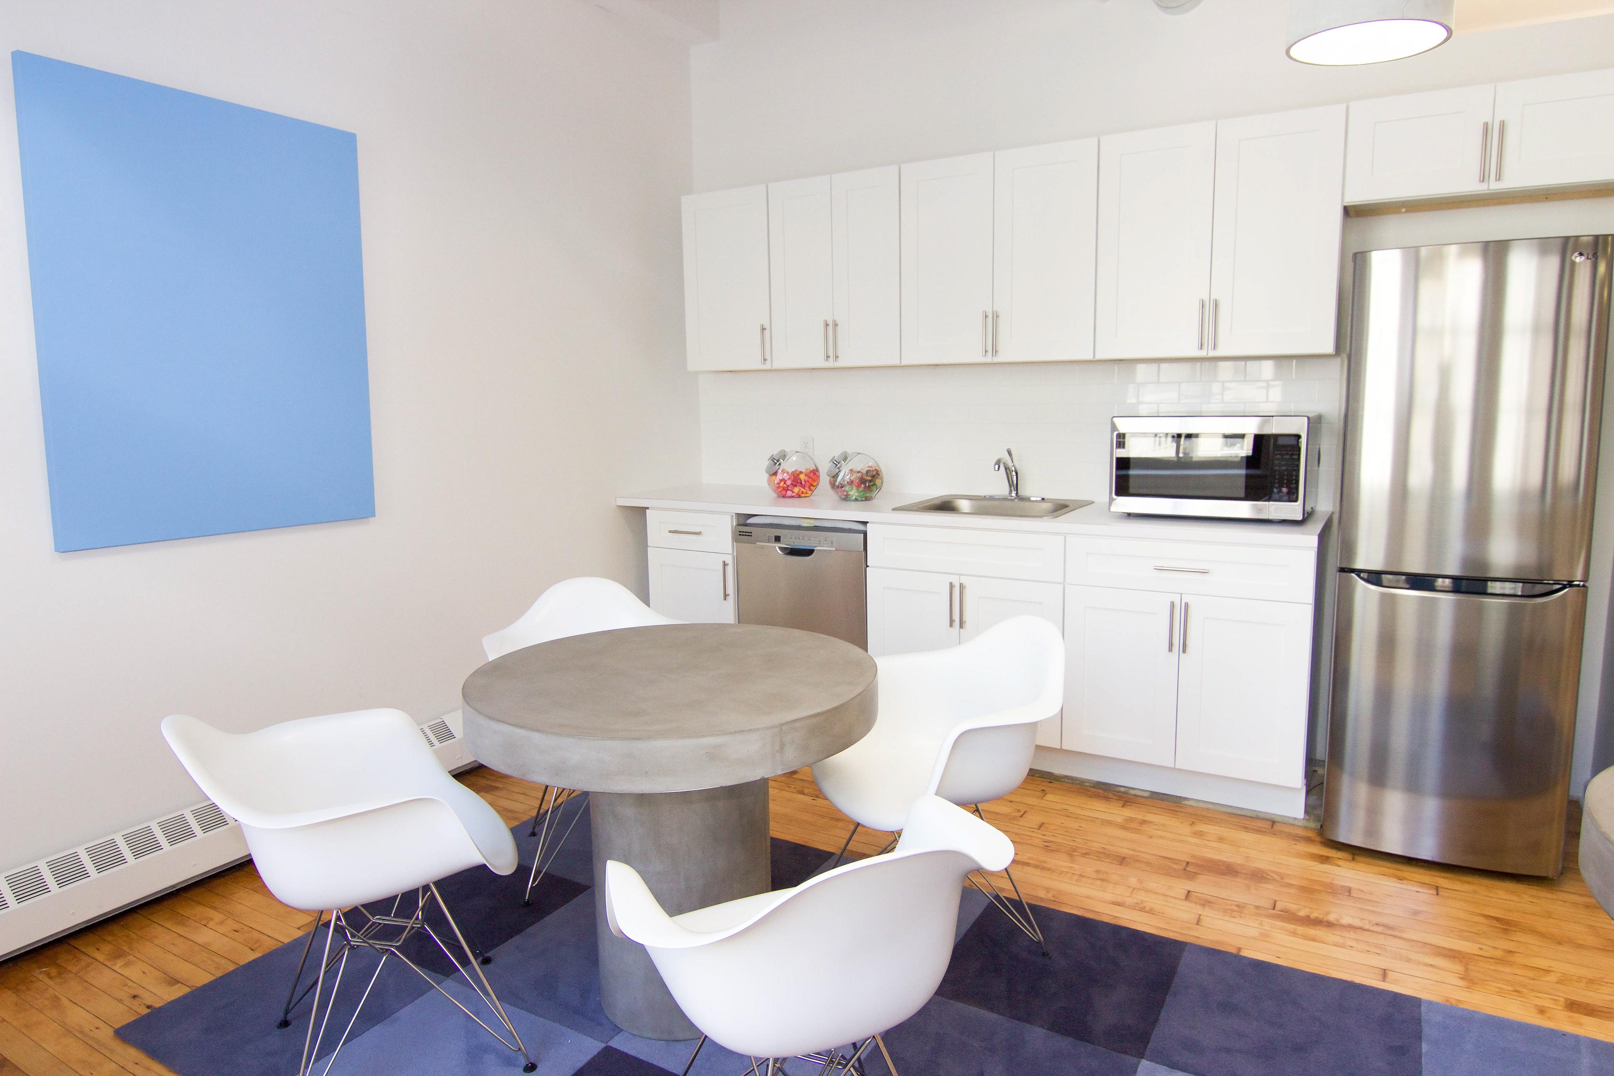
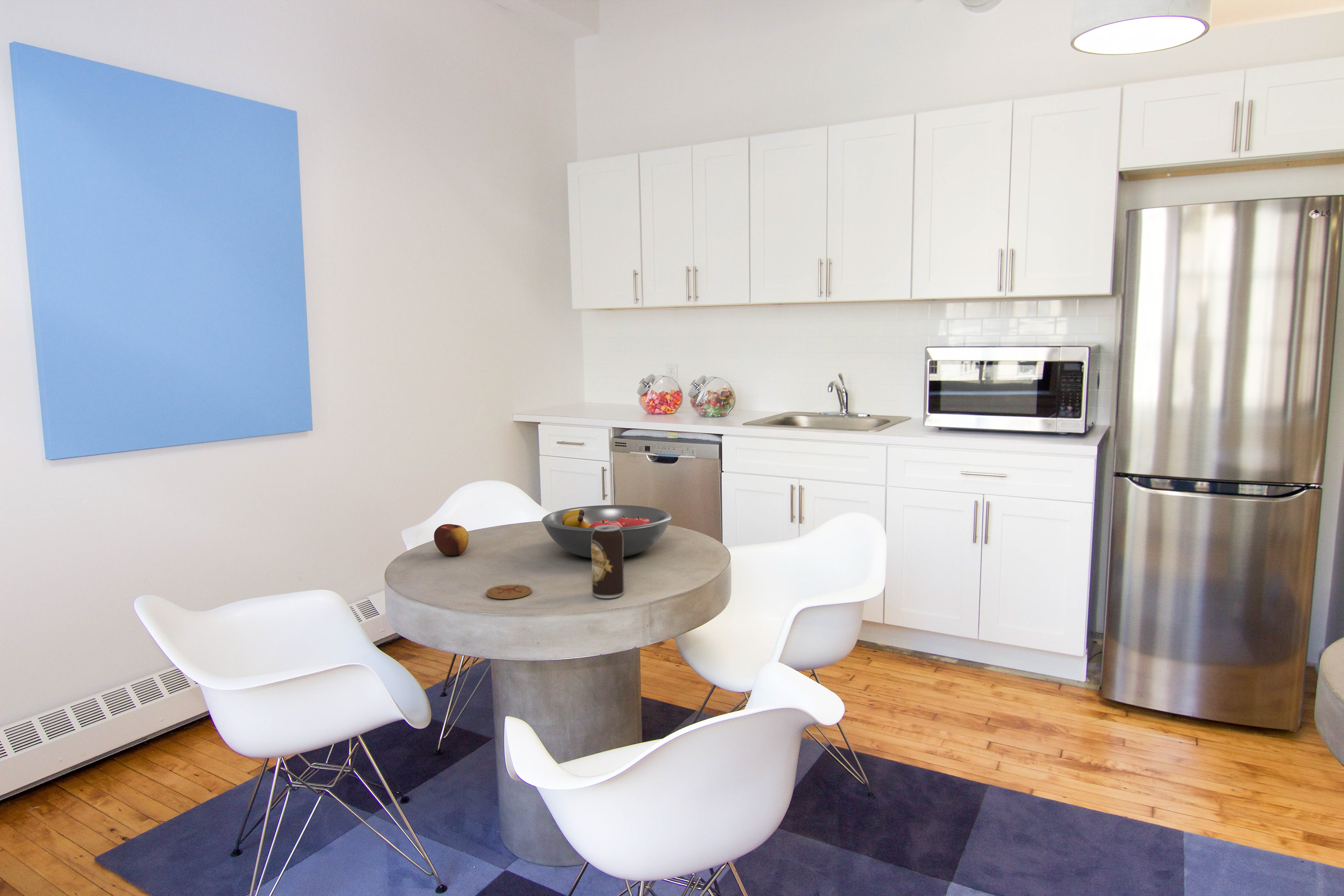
+ coaster (509, 592)
+ apple (451, 540)
+ beverage can (608, 561)
+ fruit bowl (607, 525)
